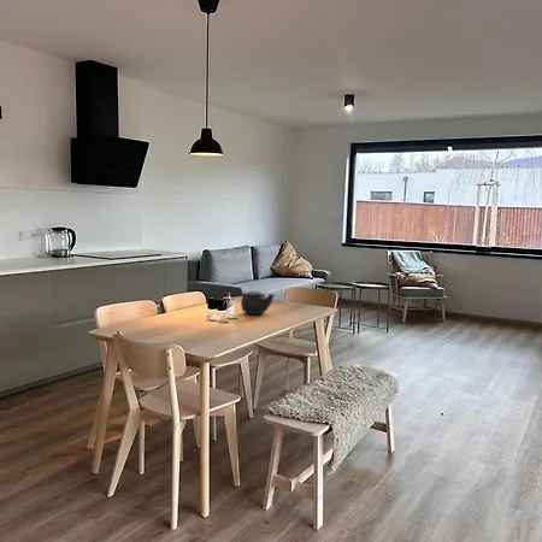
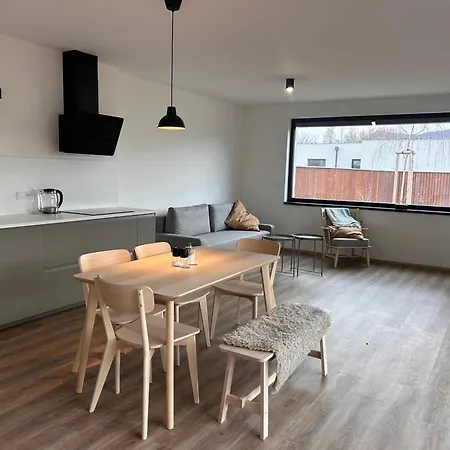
- teapot (257, 302)
